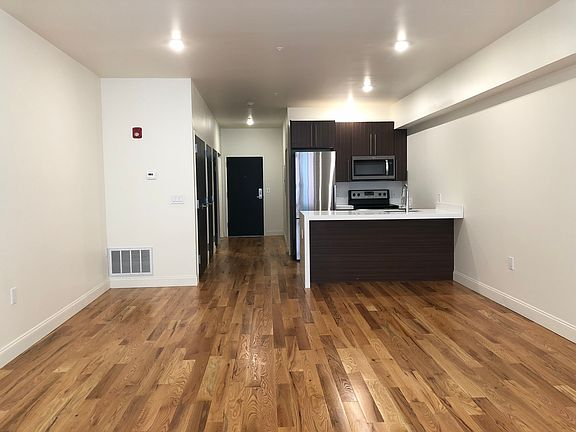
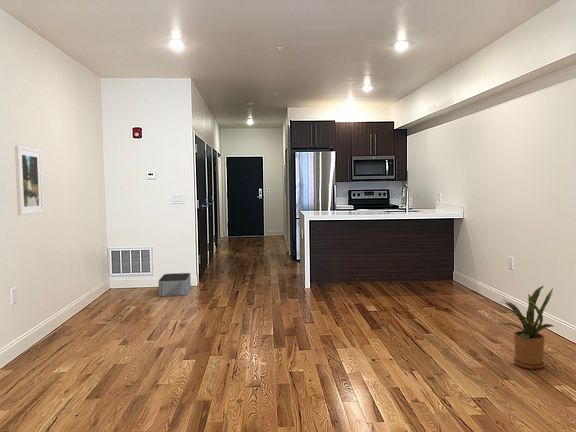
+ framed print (30, 181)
+ storage bin (175, 284)
+ house plant (525, 325)
